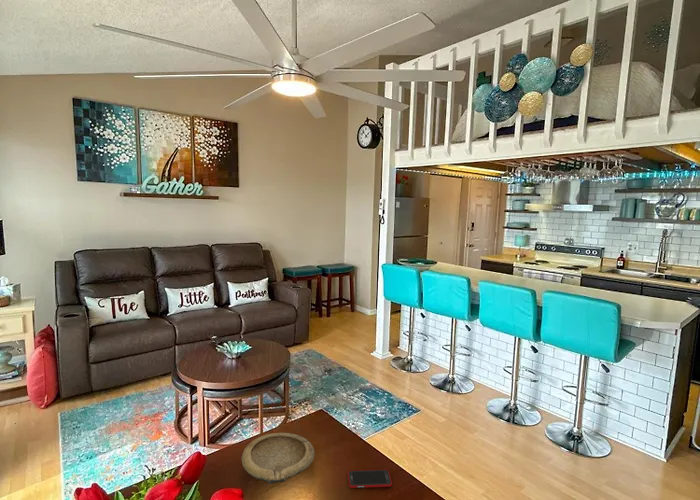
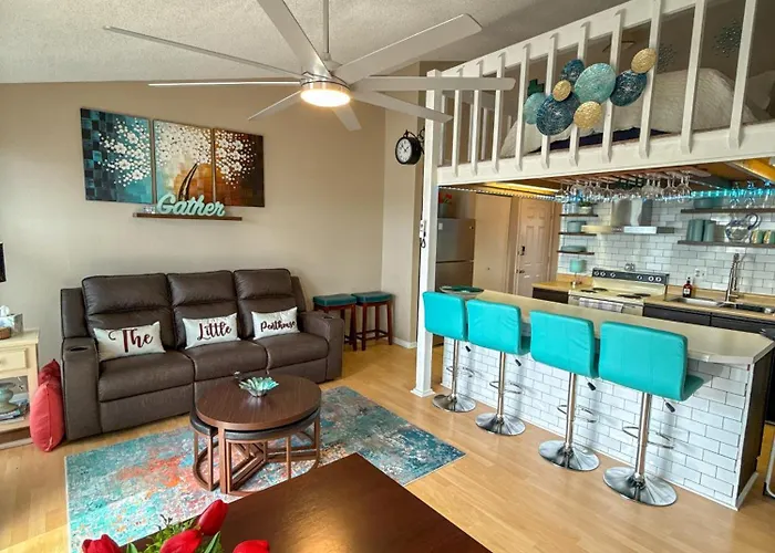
- bowl (278, 459)
- cell phone (369, 478)
